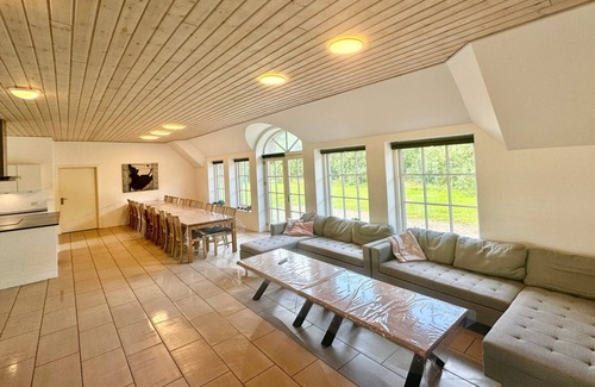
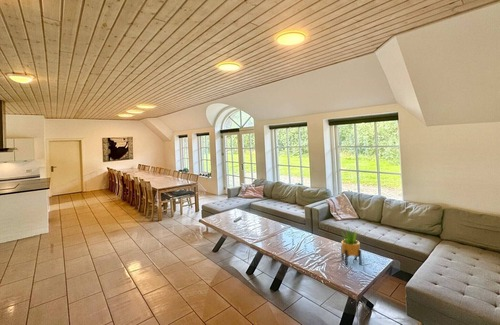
+ potted plant (350, 244)
